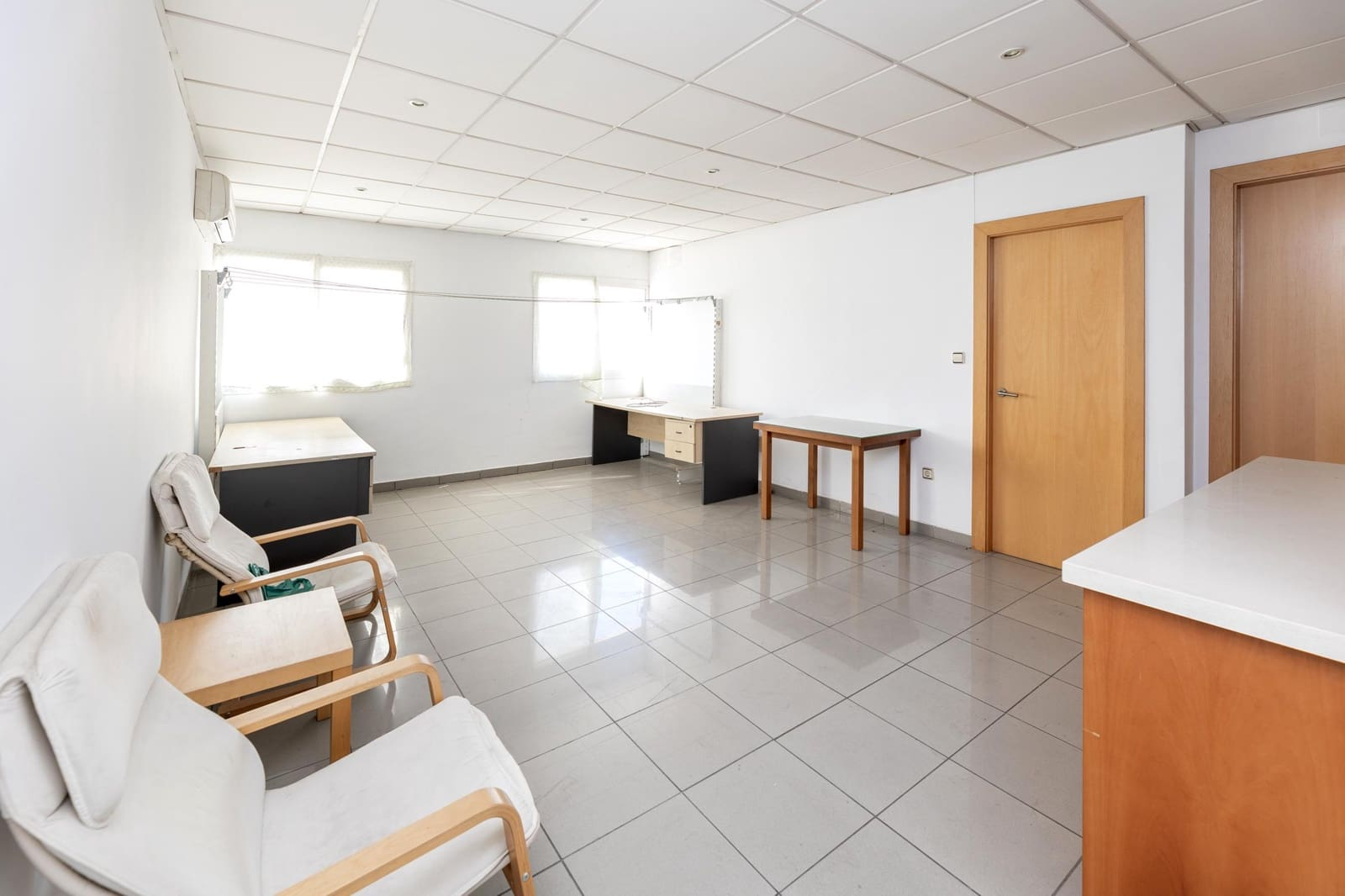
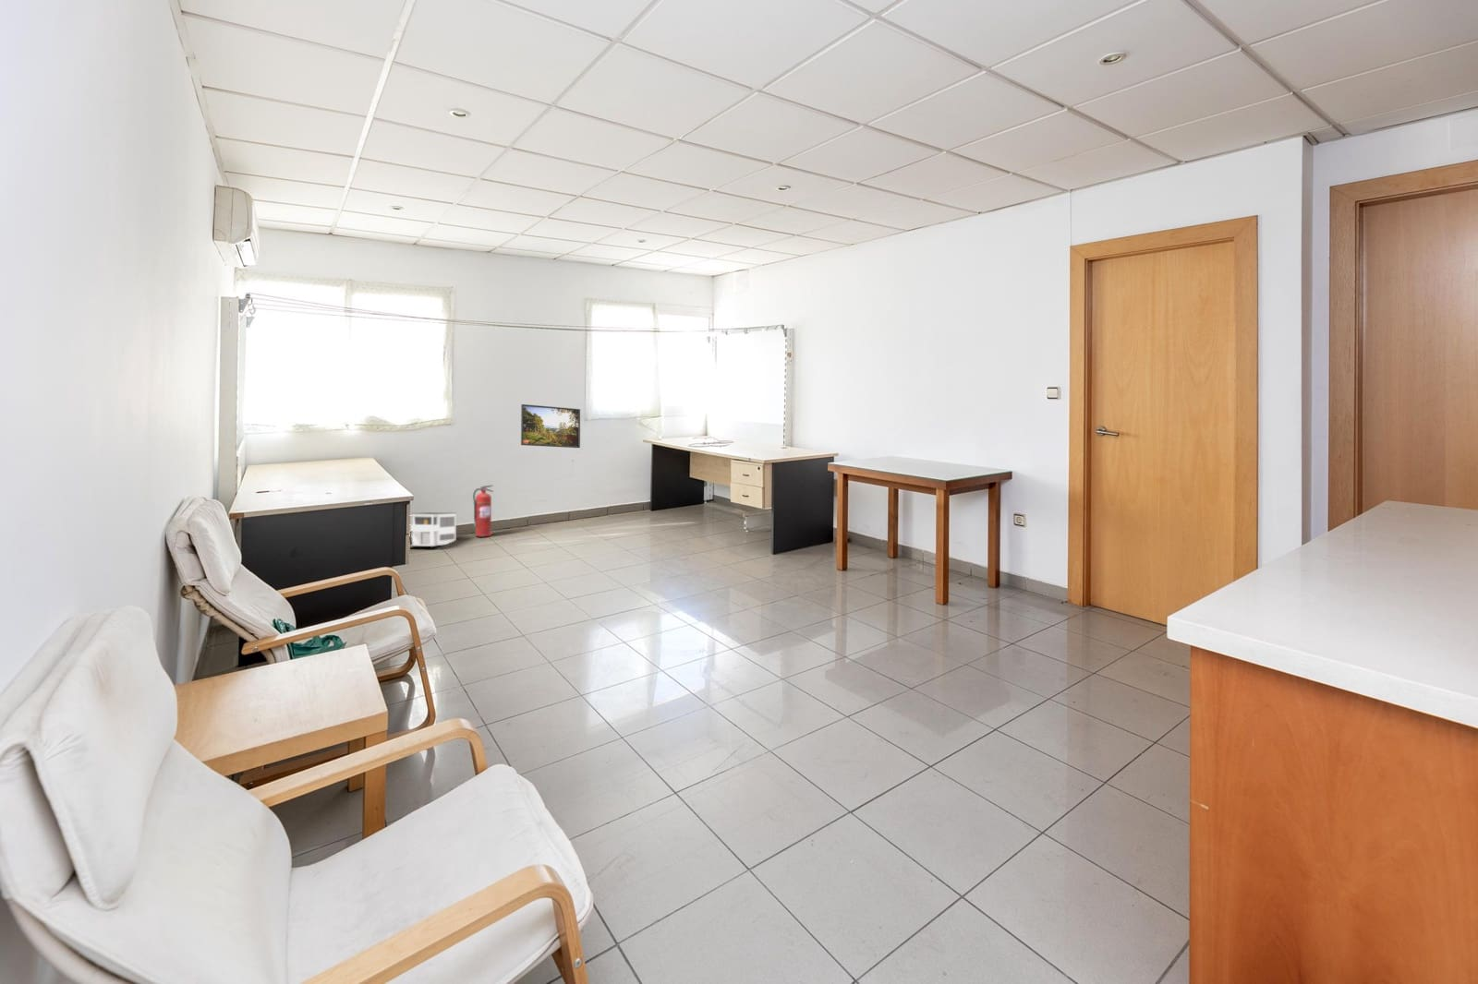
+ fire extinguisher (484, 511)
+ architectural model (431, 528)
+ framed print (551, 426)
